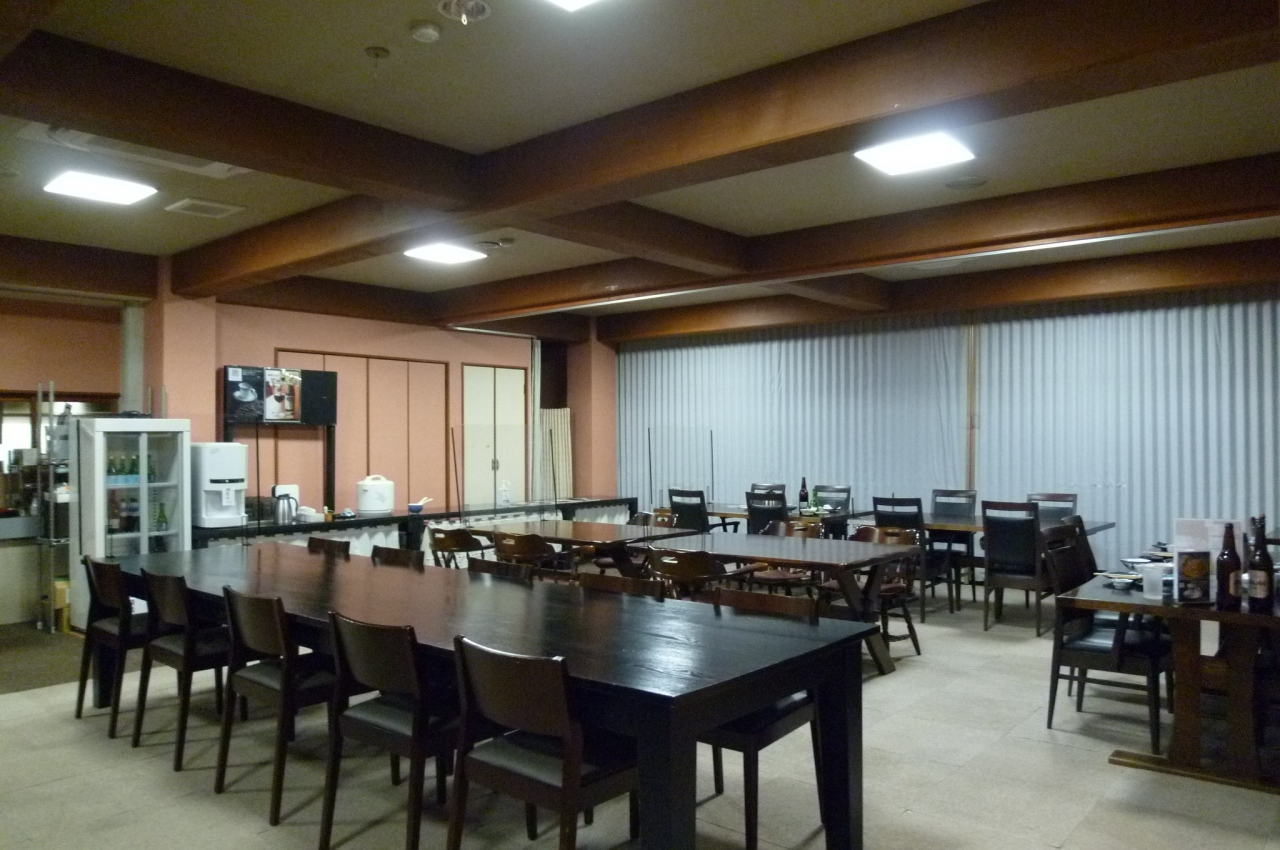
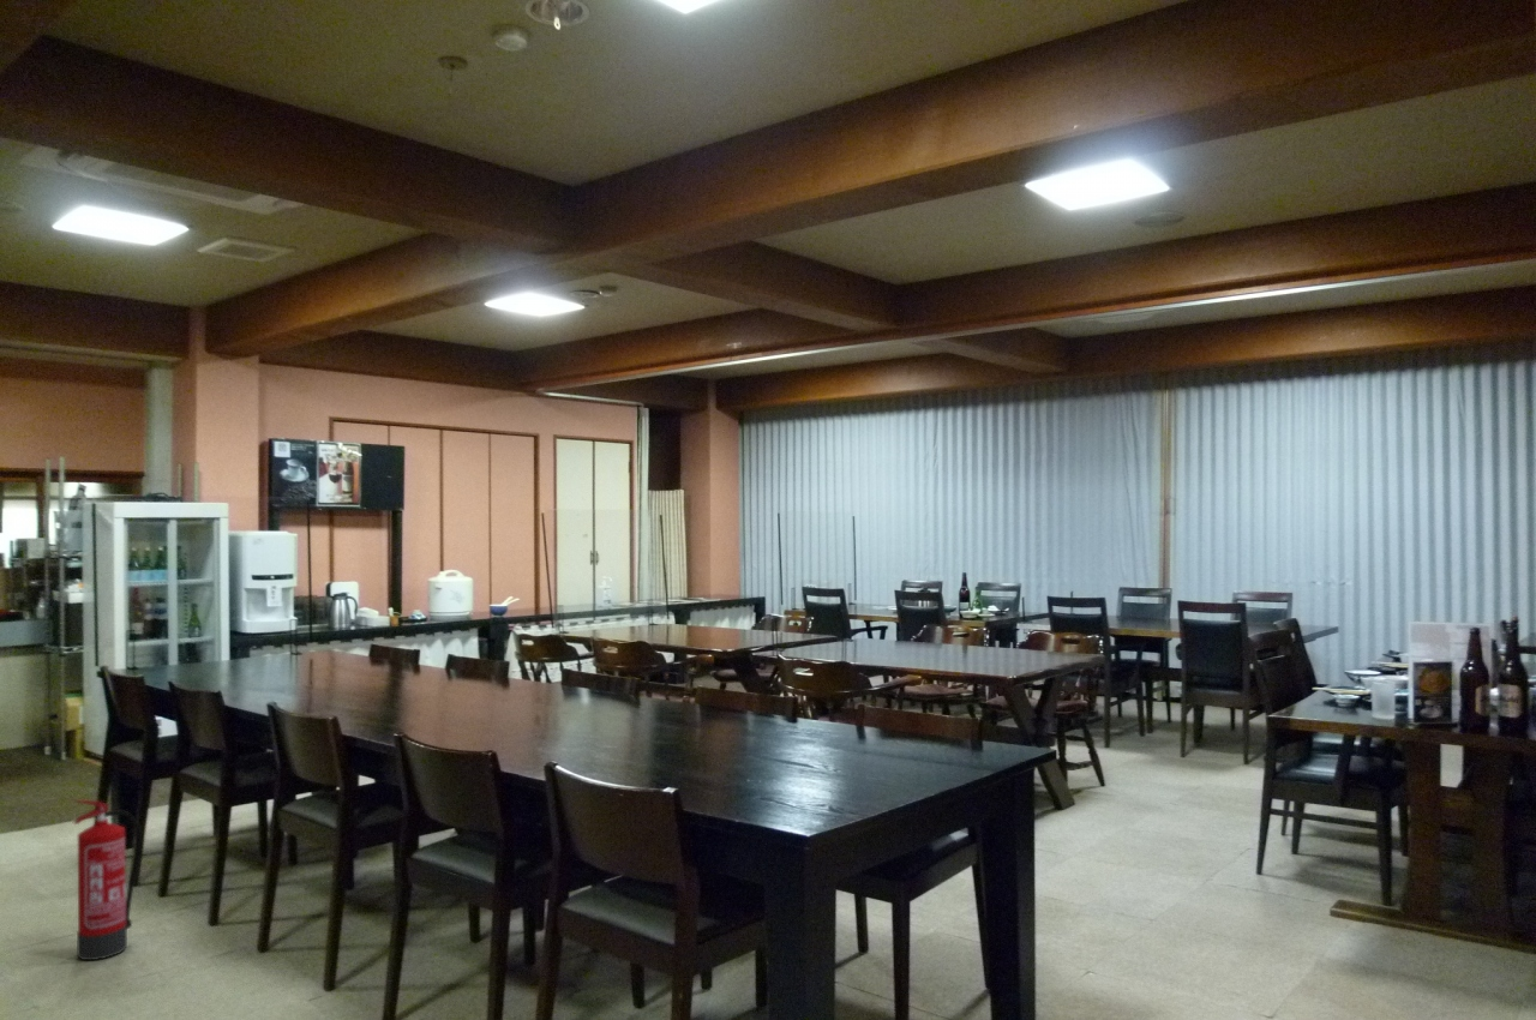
+ fire extinguisher (109, 870)
